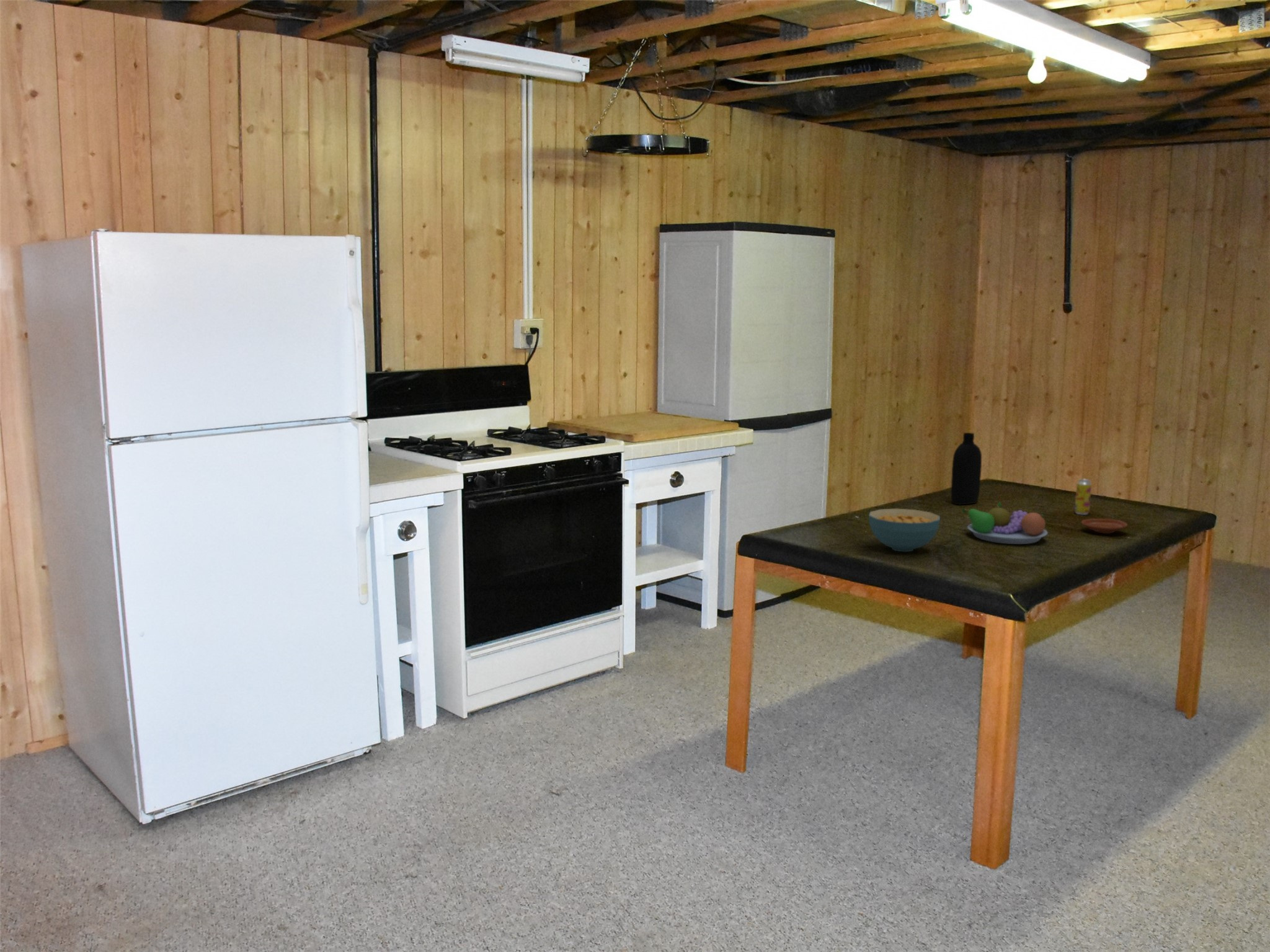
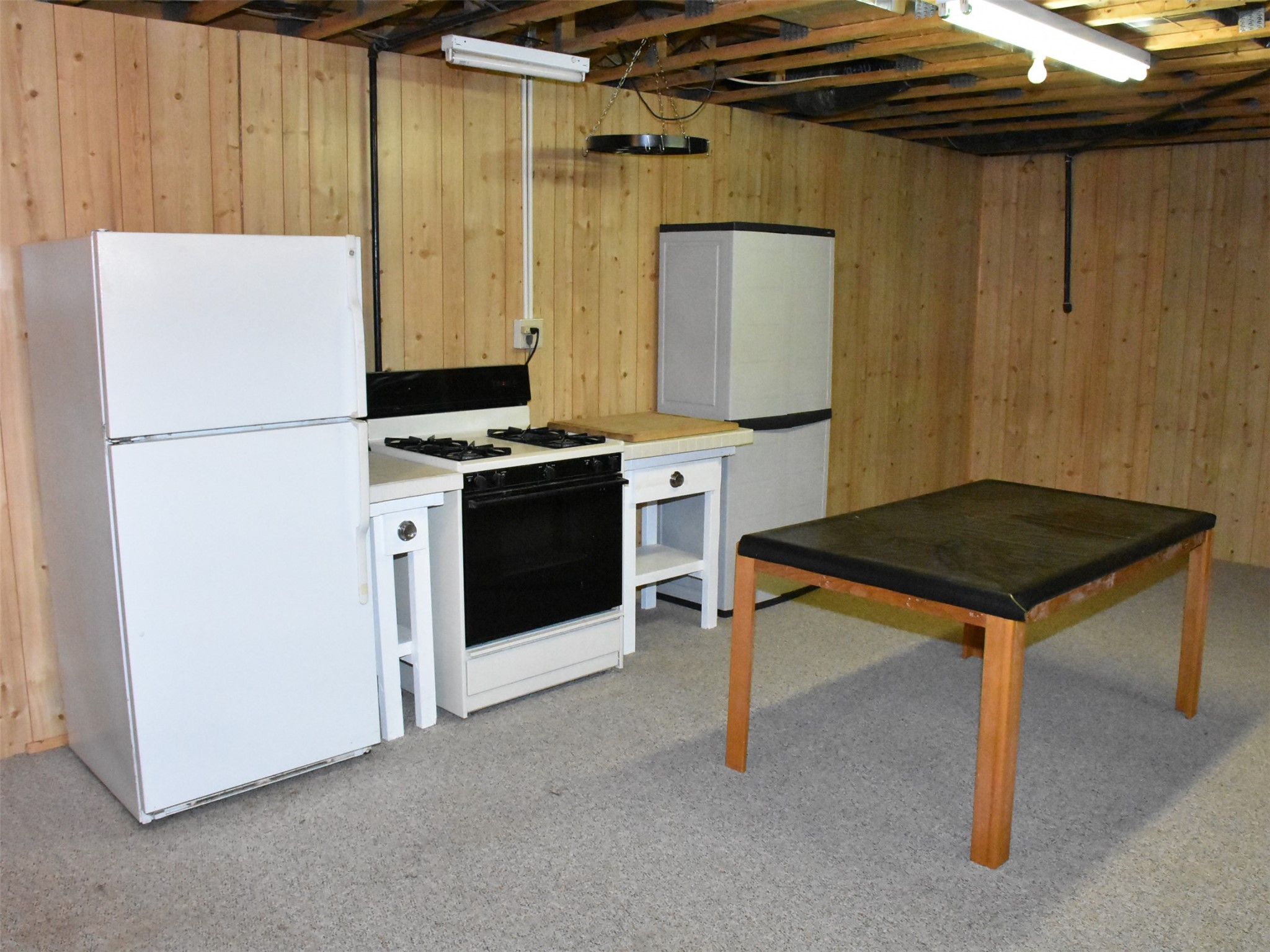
- bottle (966, 468)
- fruit bowl (1005, 521)
- cereal bowl (903, 532)
- beverage can (1083, 496)
- plate (1104, 527)
